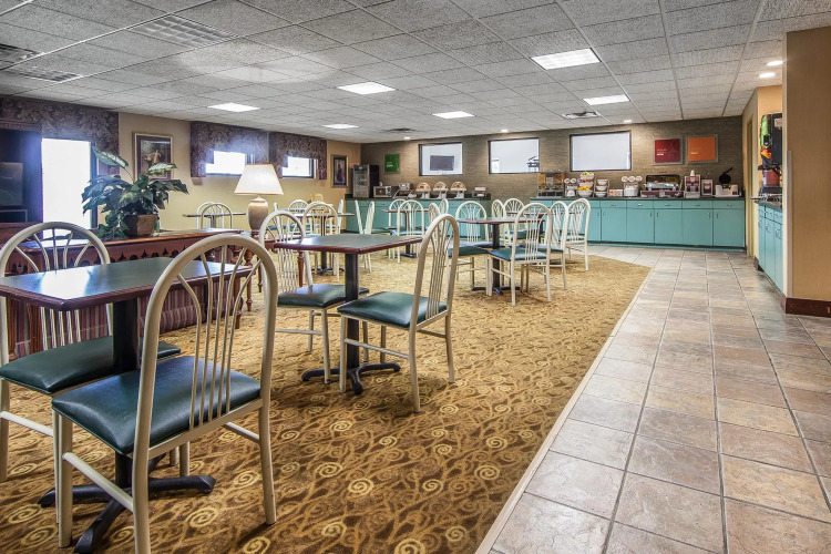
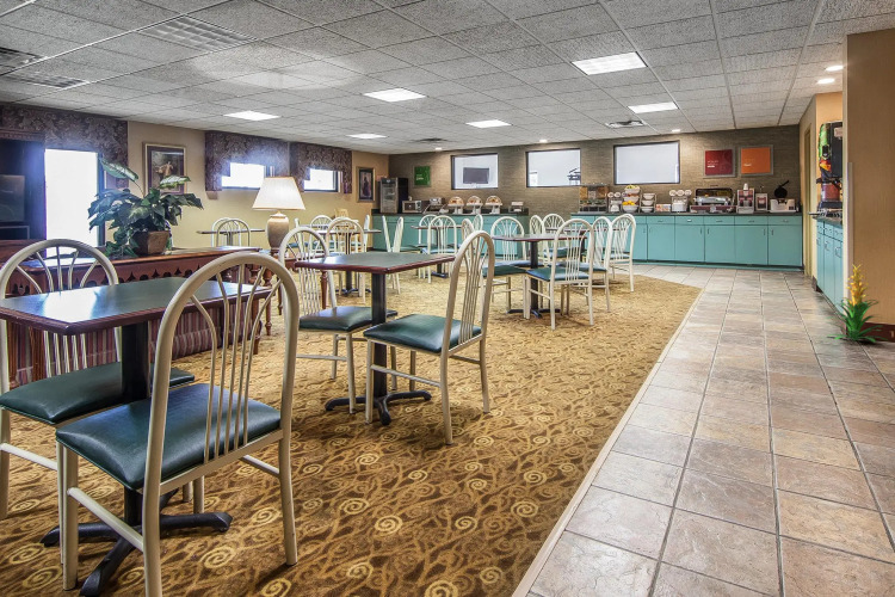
+ indoor plant (856, 302)
